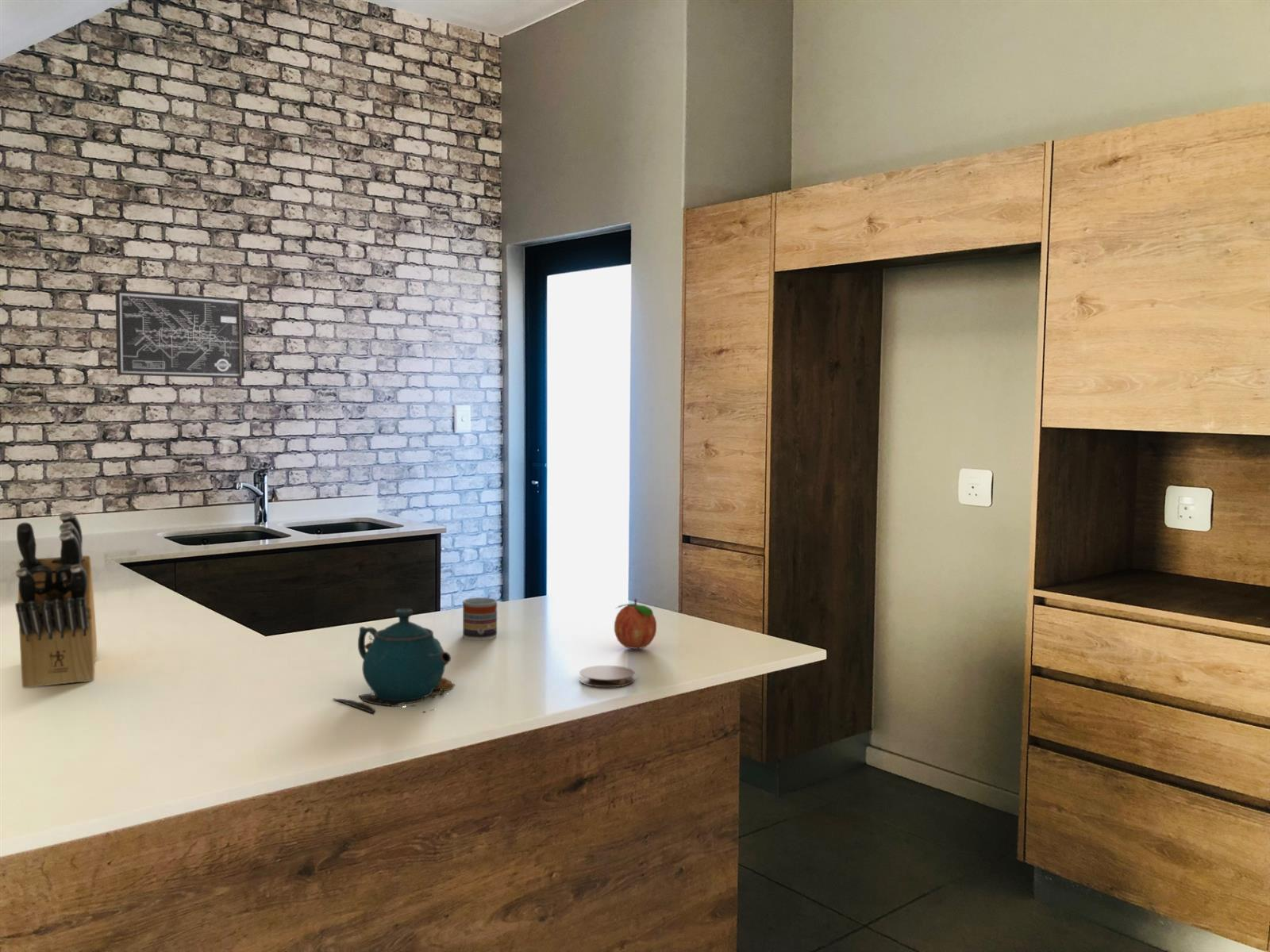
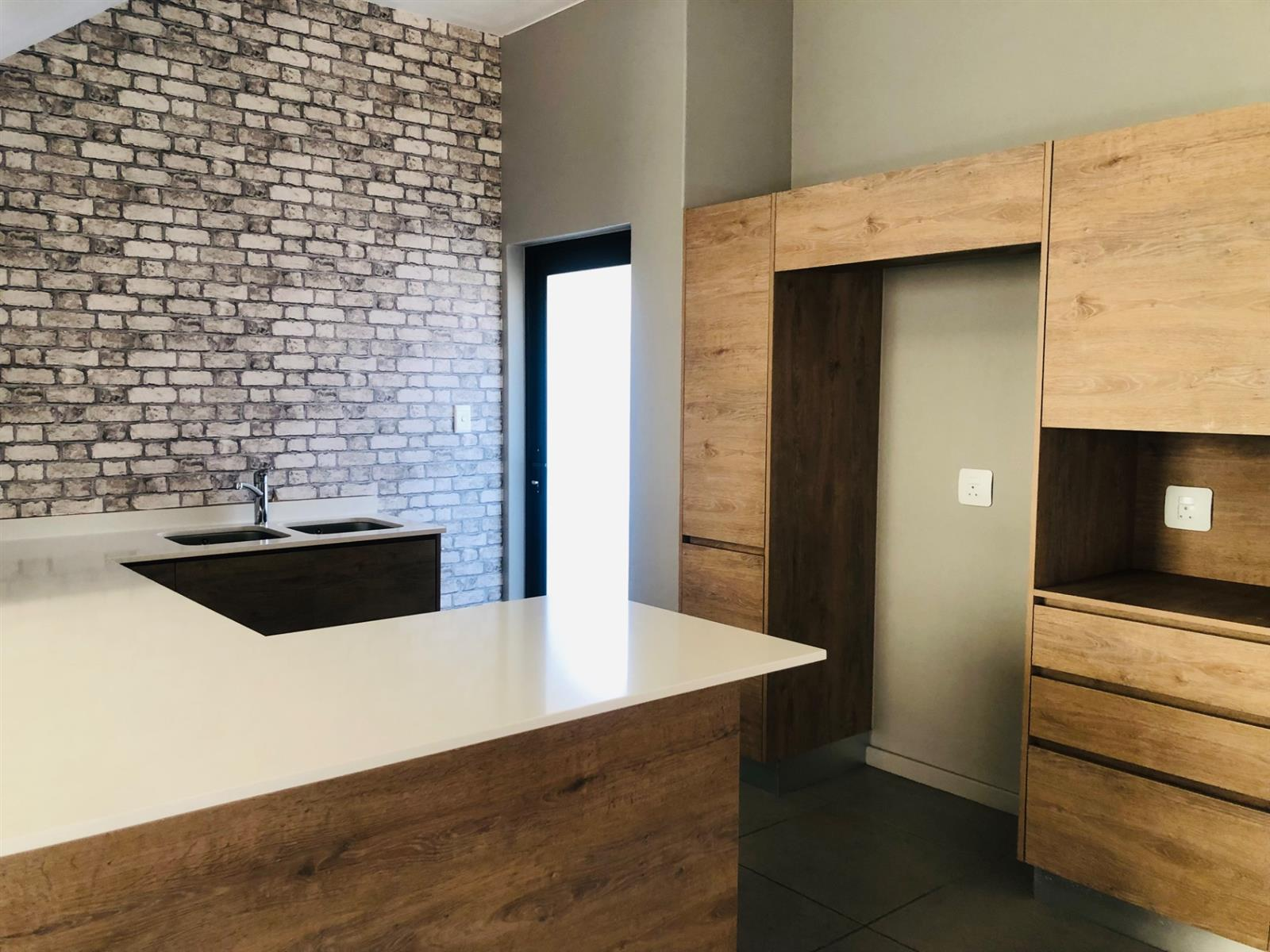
- knife block (57, 591)
- teapot (406, 651)
- wall art (182, 336)
- coaster (606, 676)
- fruit (635, 623)
- cup (476, 618)
